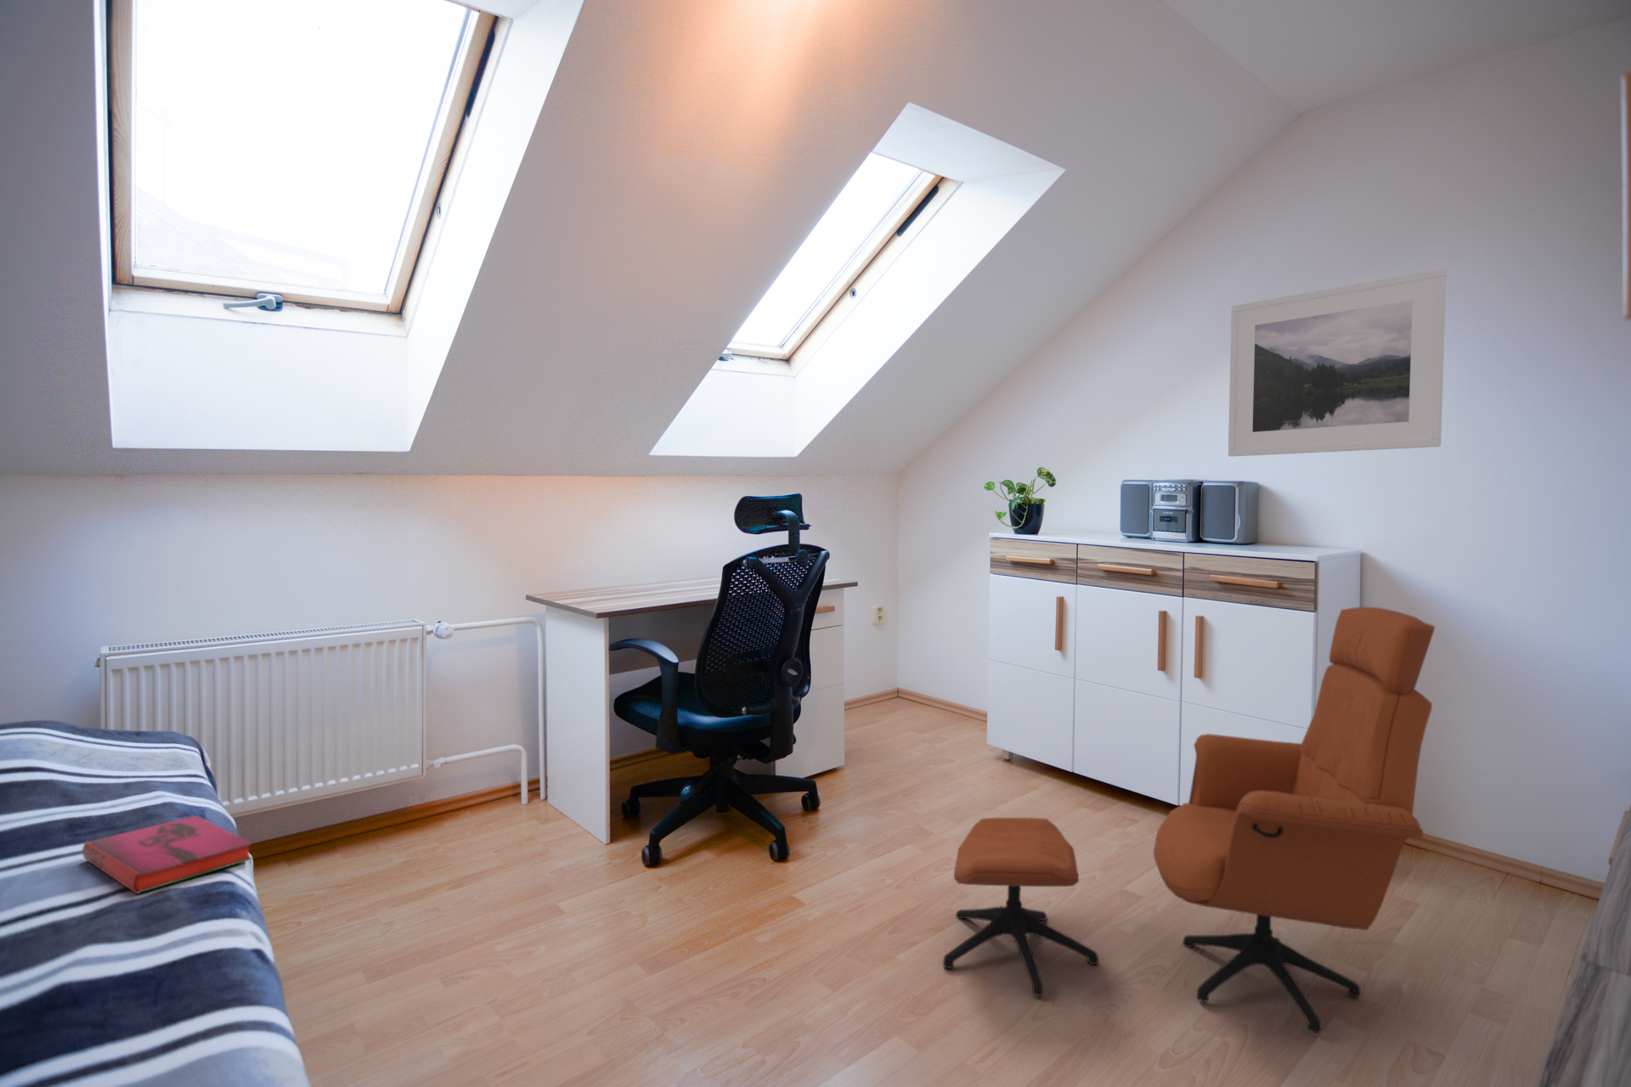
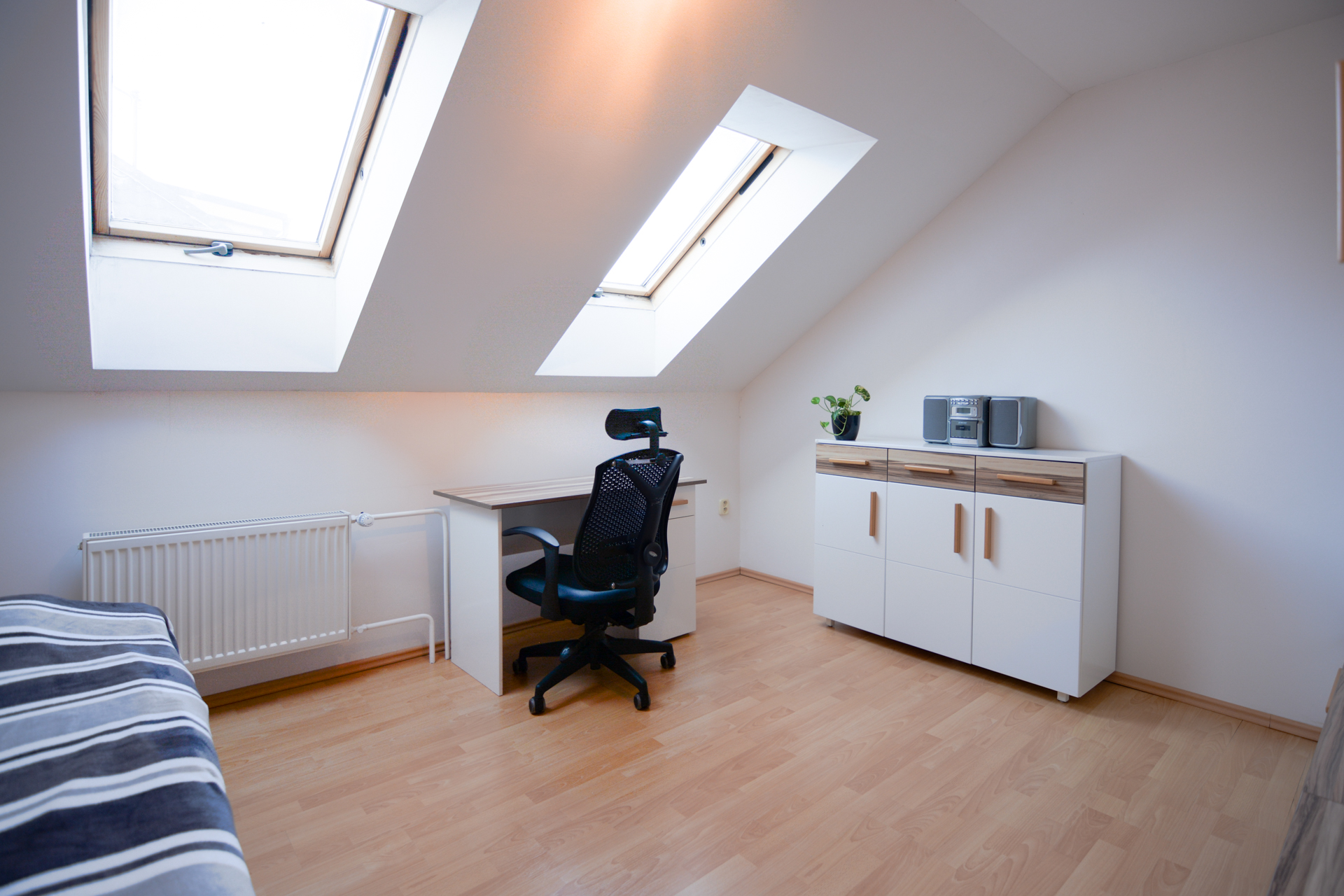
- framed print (1328, 370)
- armchair (1177, 807)
- hardback book (167, 850)
